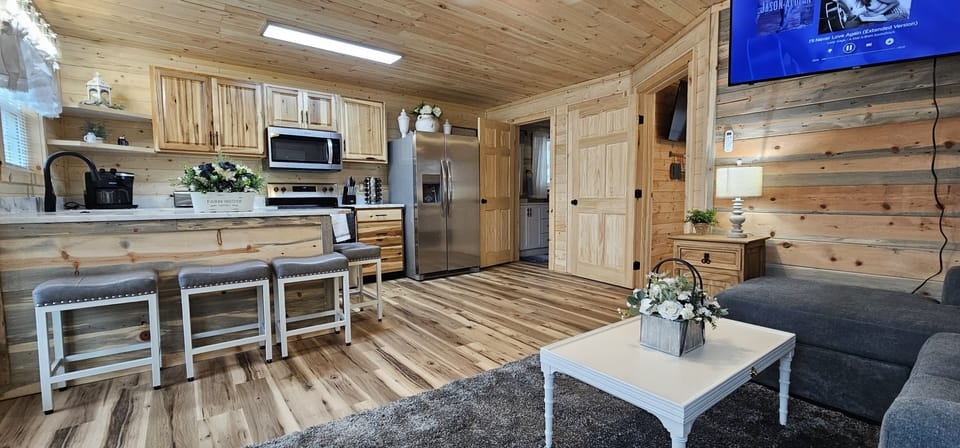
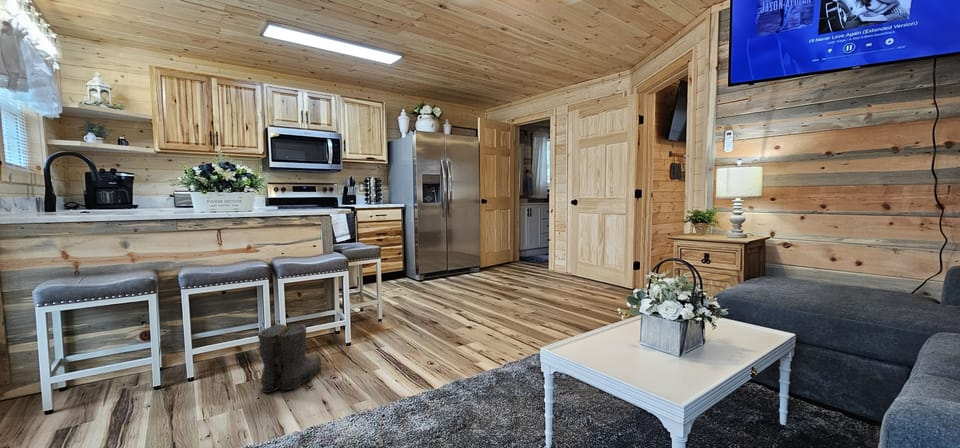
+ boots (291, 350)
